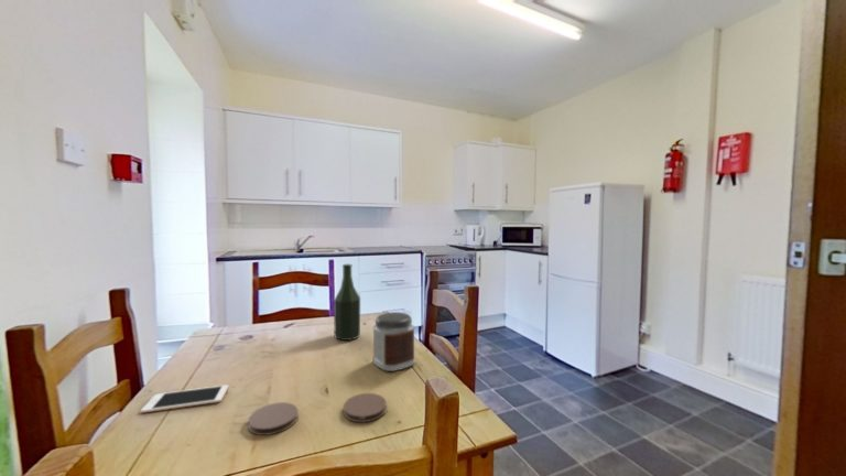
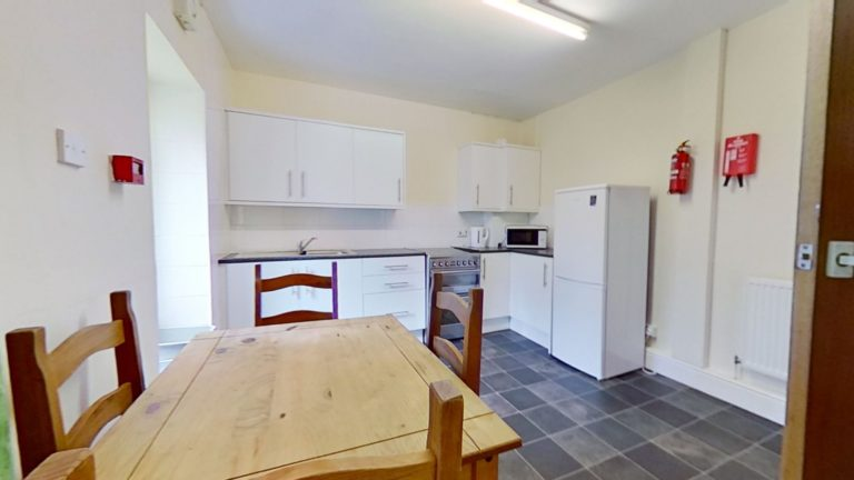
- cell phone (187, 398)
- coaster (365, 407)
- jar (393, 339)
- bottle (347, 301)
- coaster (273, 418)
